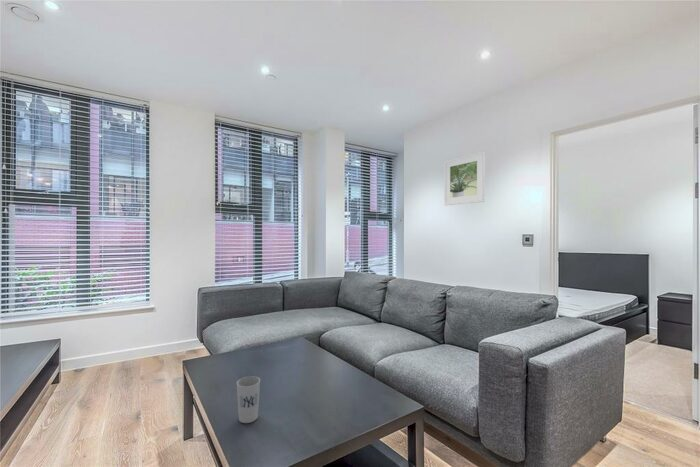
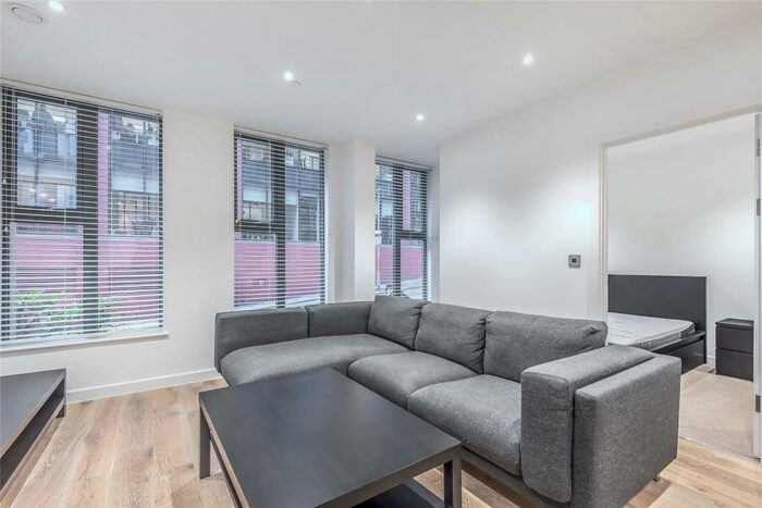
- cup (248, 399)
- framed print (463, 180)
